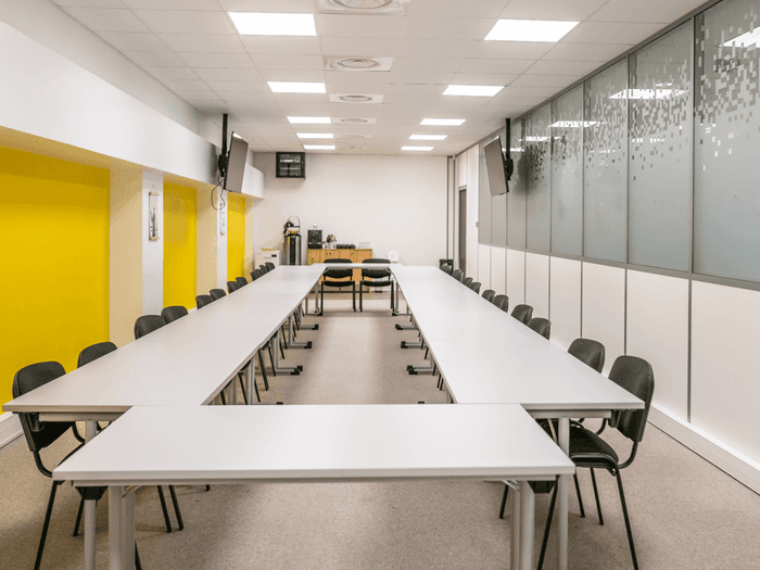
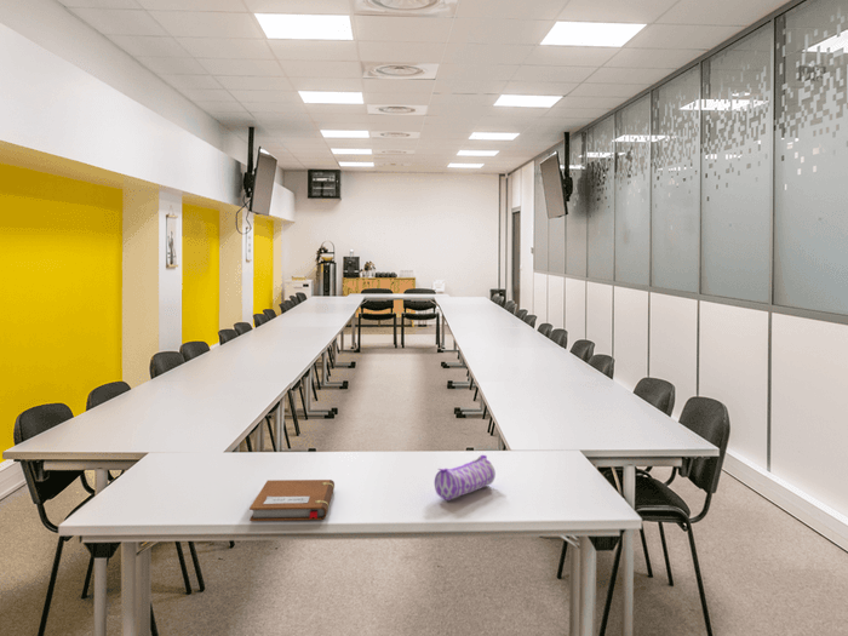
+ pencil case (465, 476)
+ notebook (294, 499)
